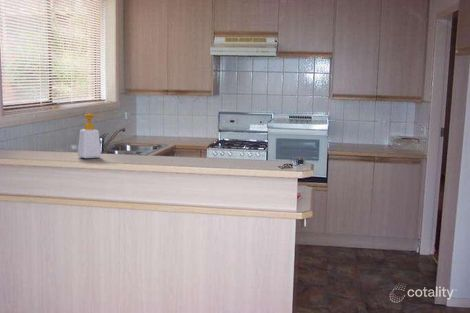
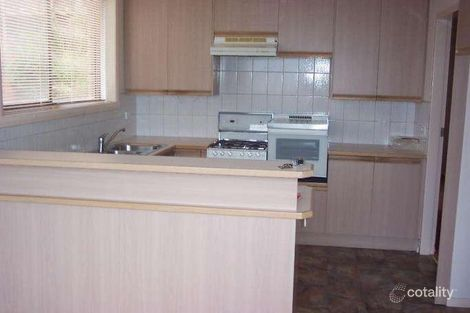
- soap bottle (93, 135)
